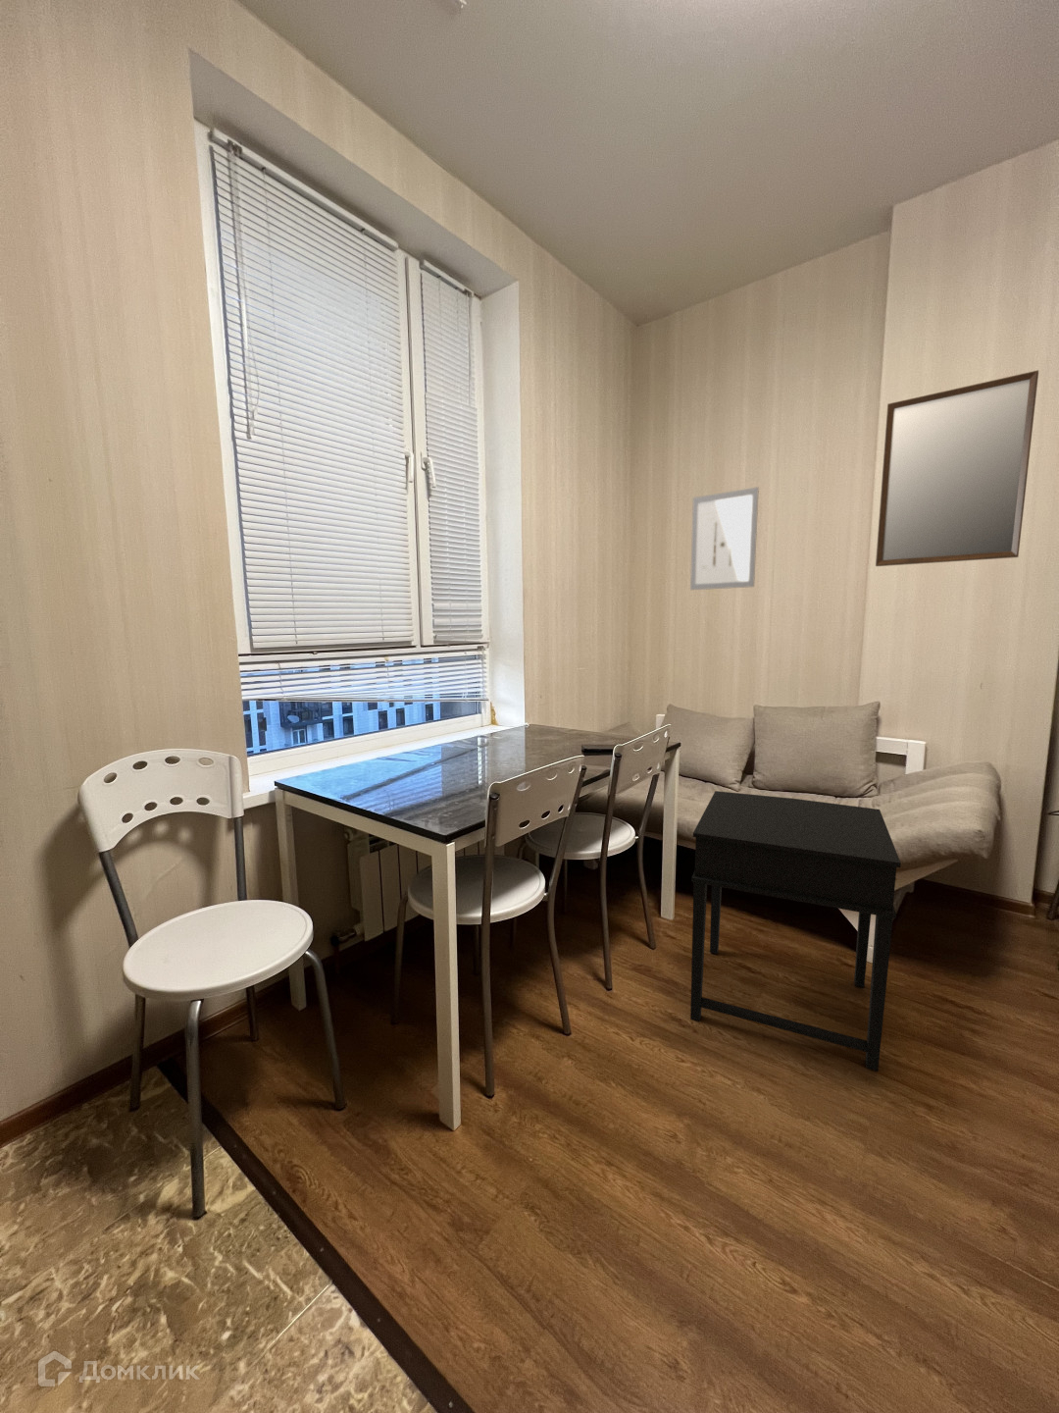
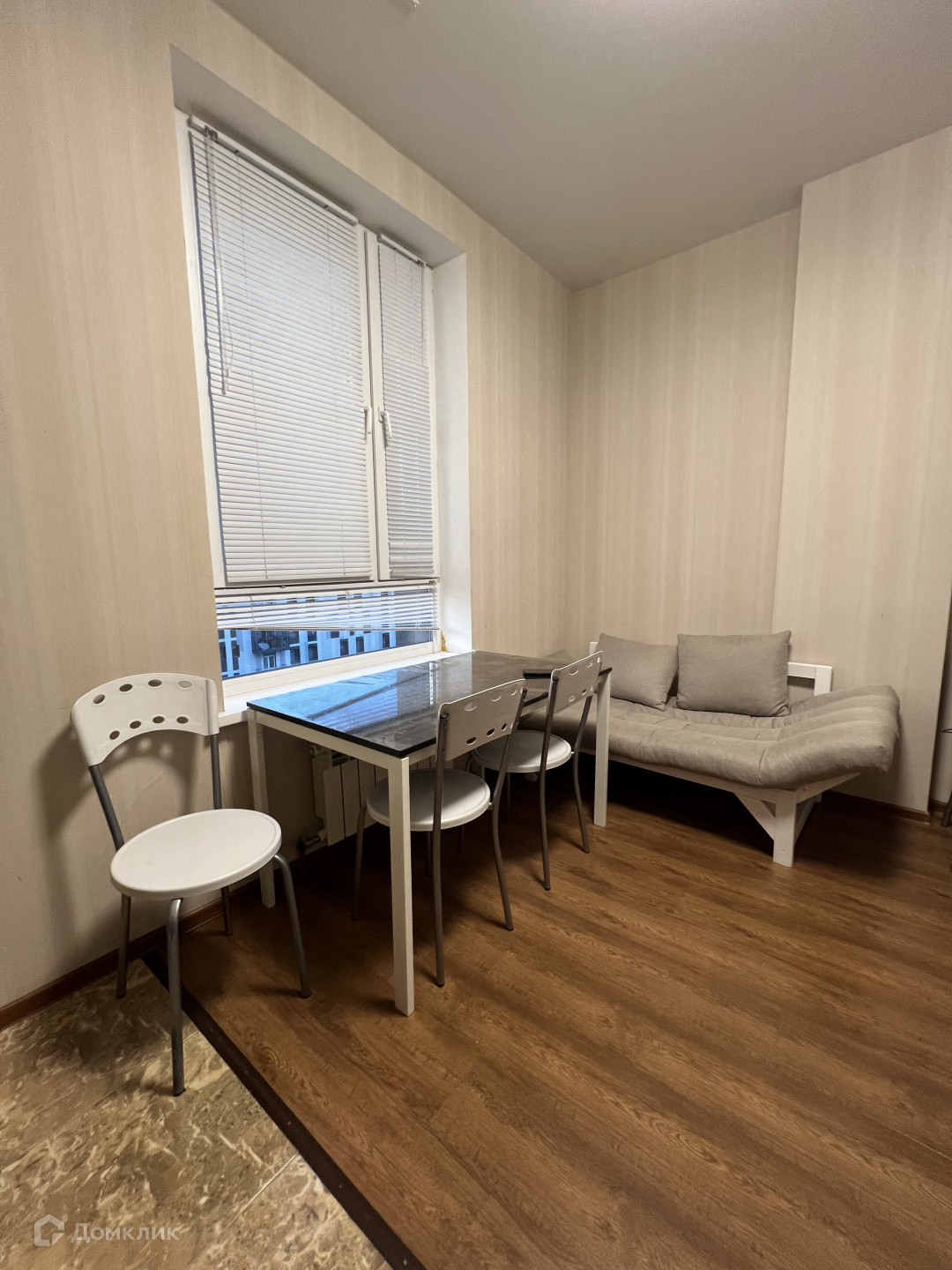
- side table (788, 899)
- home mirror (950, 477)
- wall art (723, 541)
